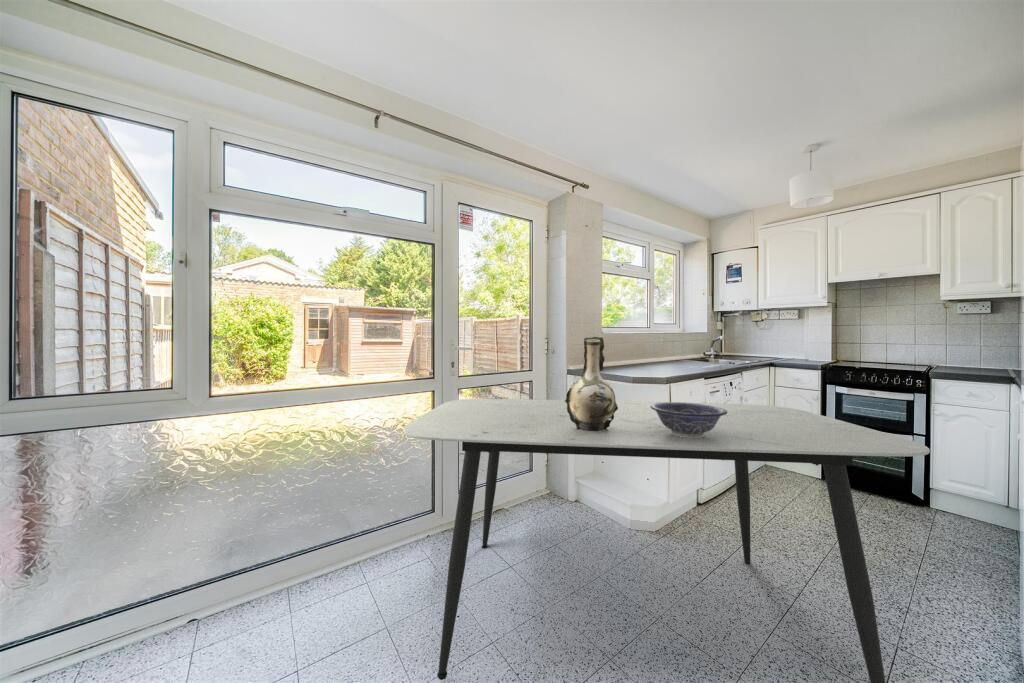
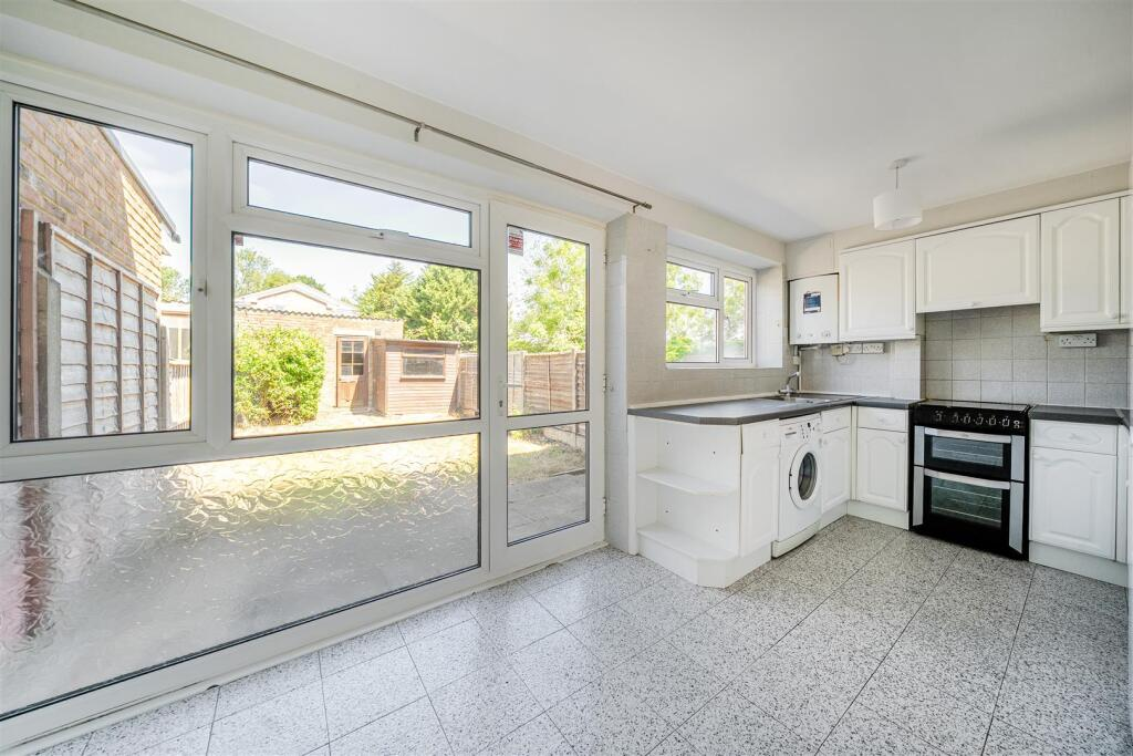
- dining table (631, 456)
- decorative bowl (687, 420)
- decorative vase (592, 383)
